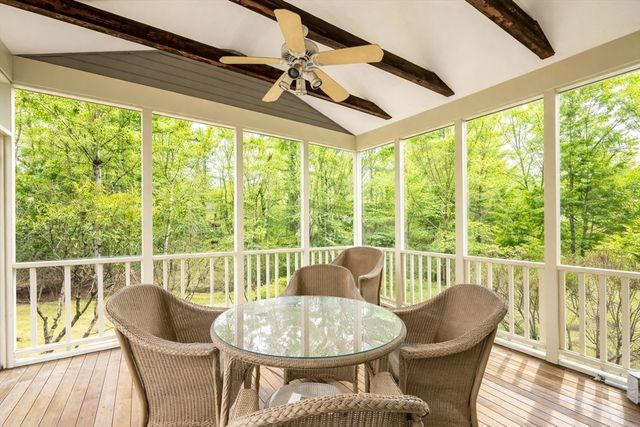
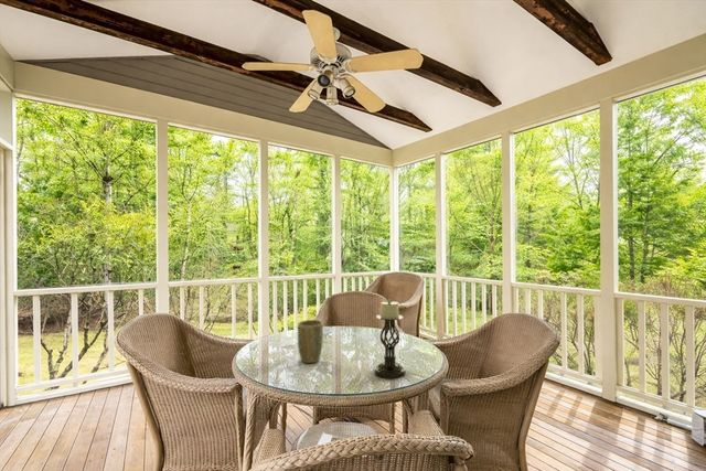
+ plant pot (310, 341)
+ candle holder (391, 335)
